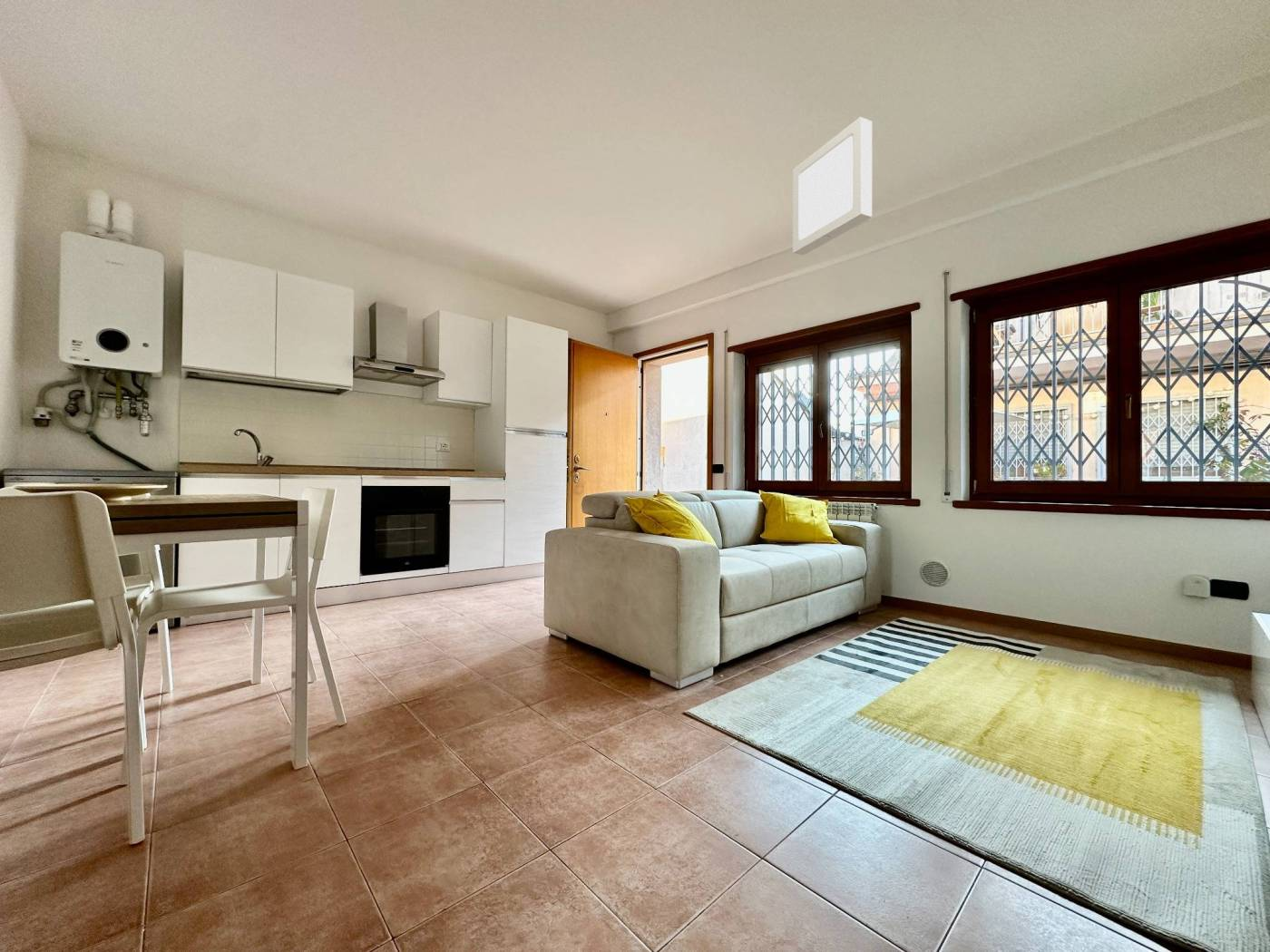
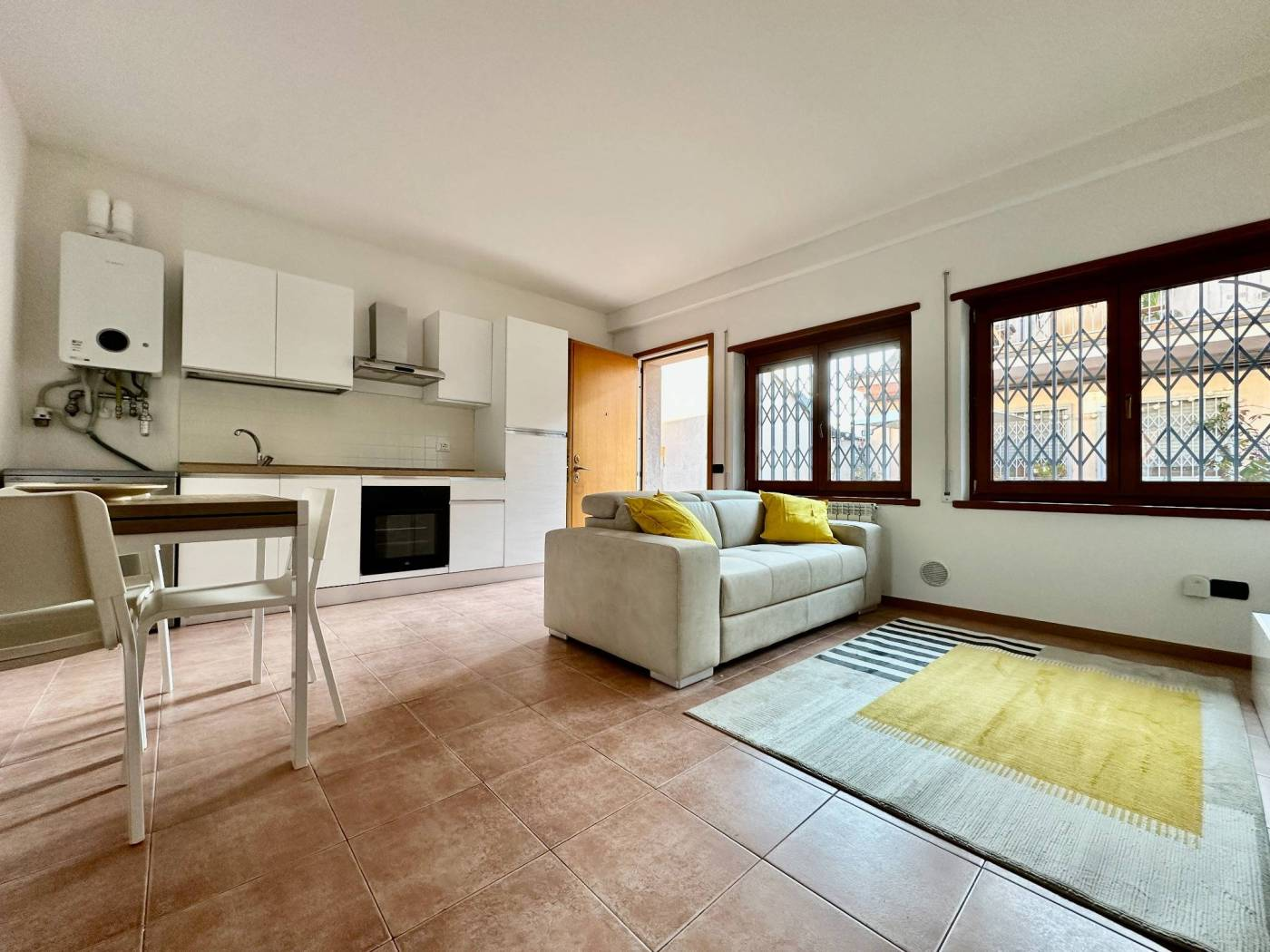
- ceiling light (829, 191)
